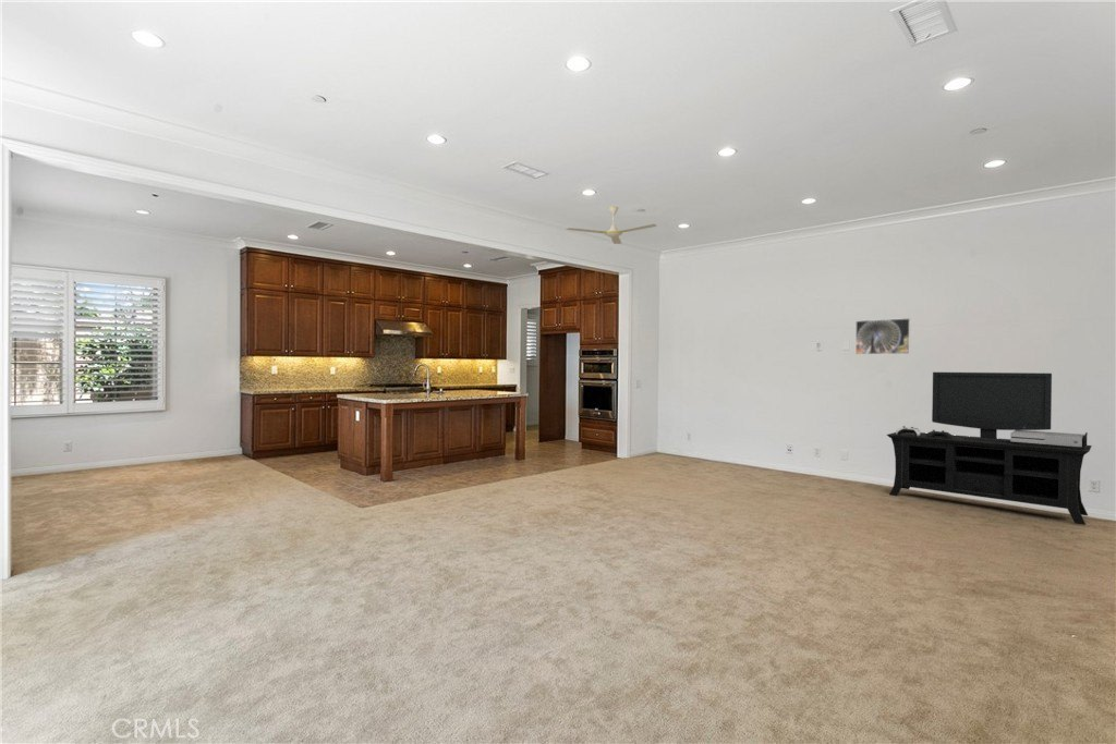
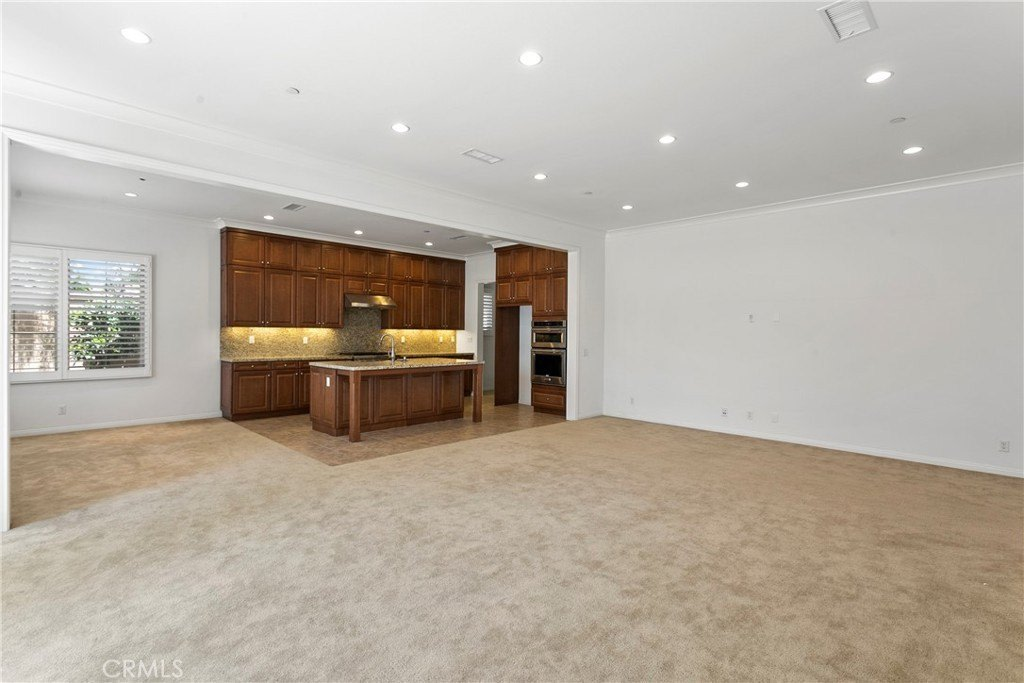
- ceiling fan (611, 225)
- media console (982, 438)
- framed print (882, 337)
